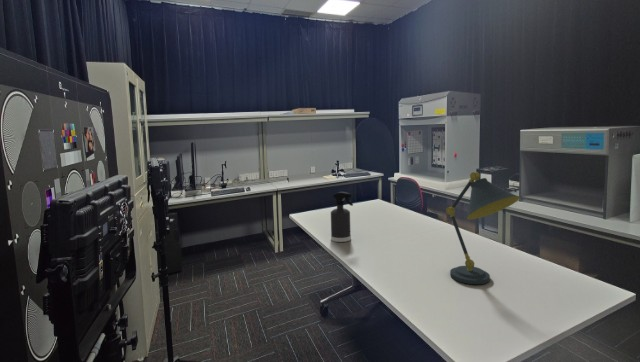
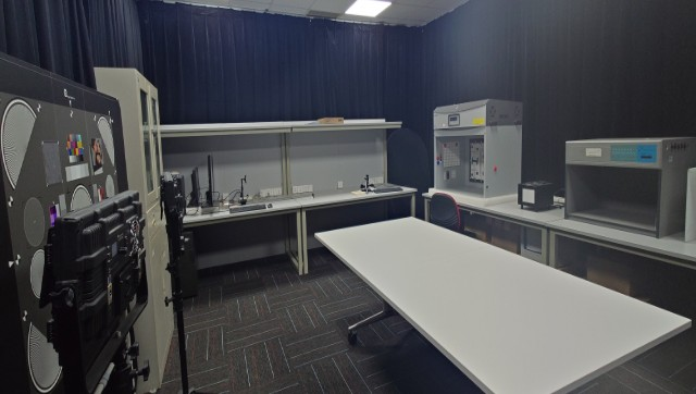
- desk lamp (476, 218)
- spray bottle (341, 215)
